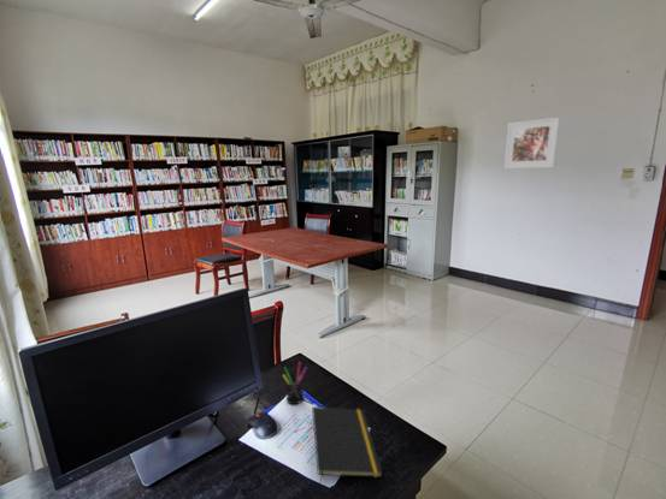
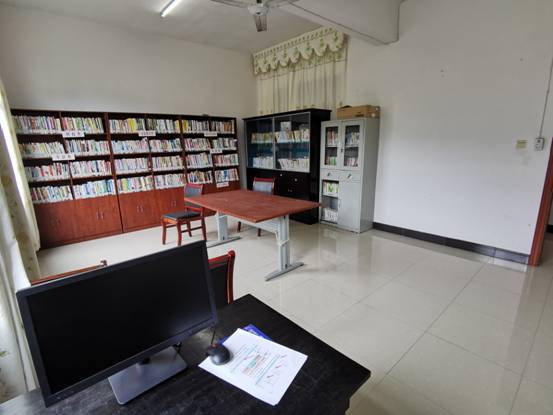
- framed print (530, 144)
- notepad (343, 438)
- pen holder (293, 381)
